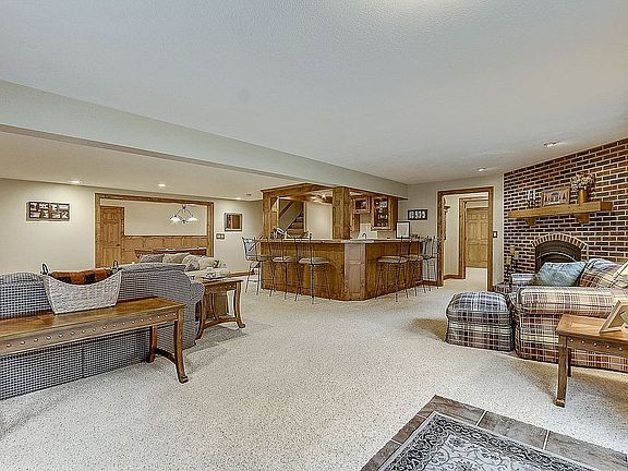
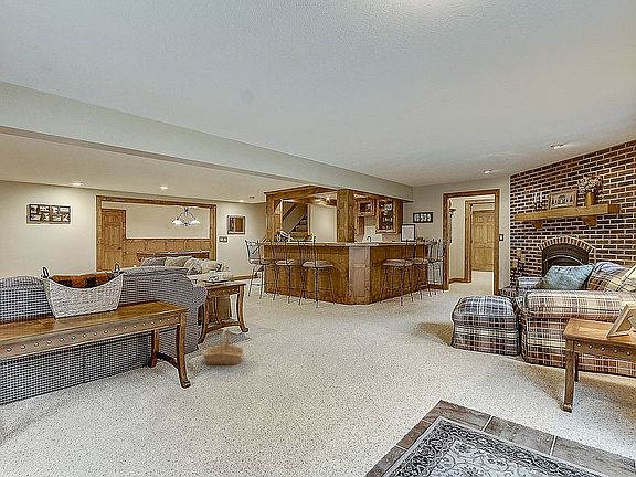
+ basket (223, 344)
